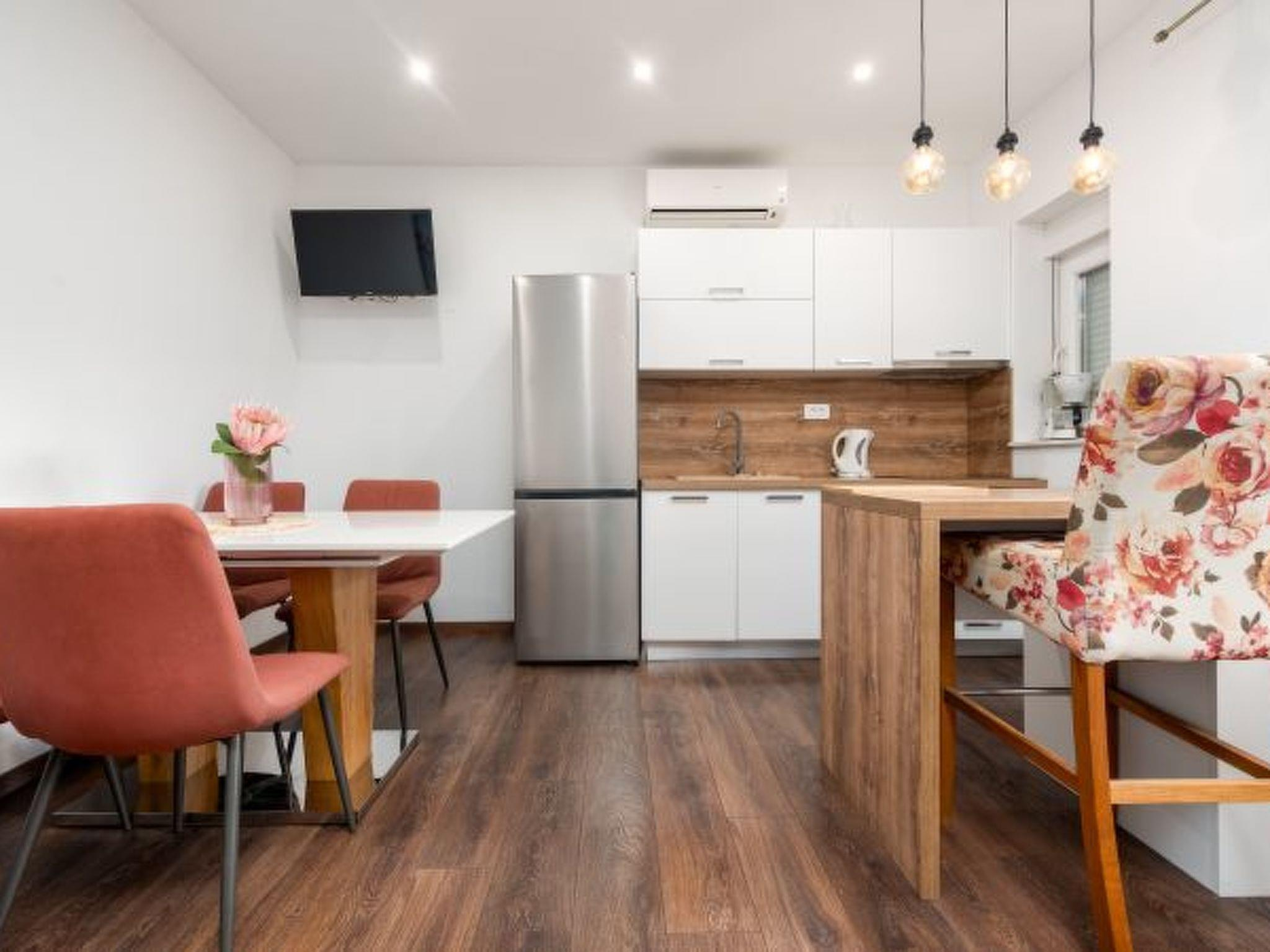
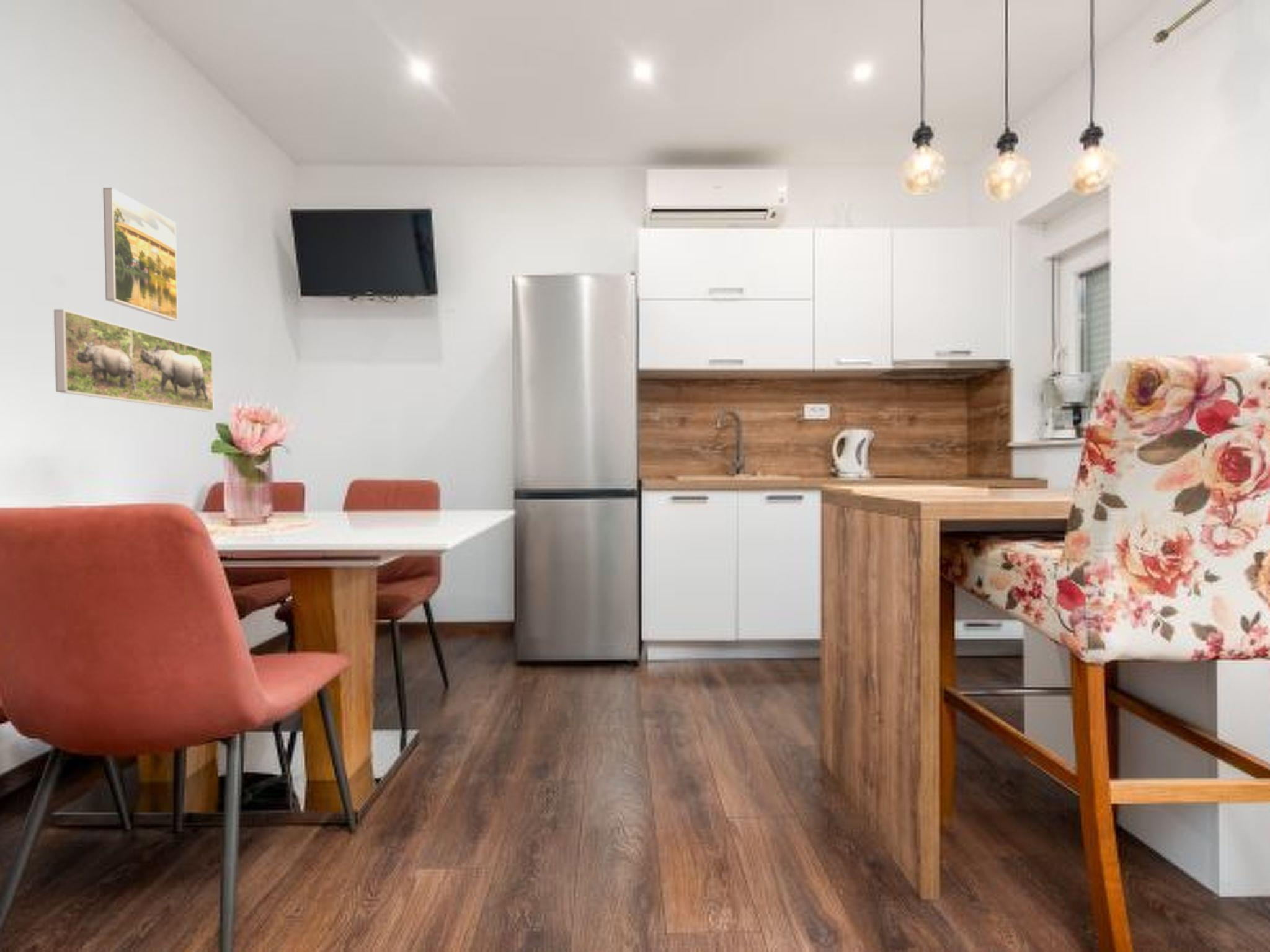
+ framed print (143, 258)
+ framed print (146, 368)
